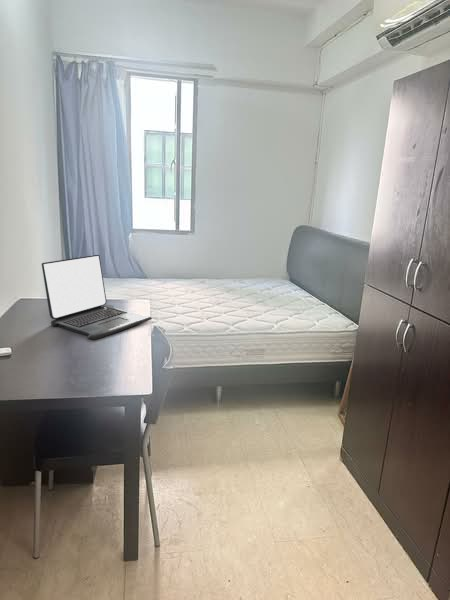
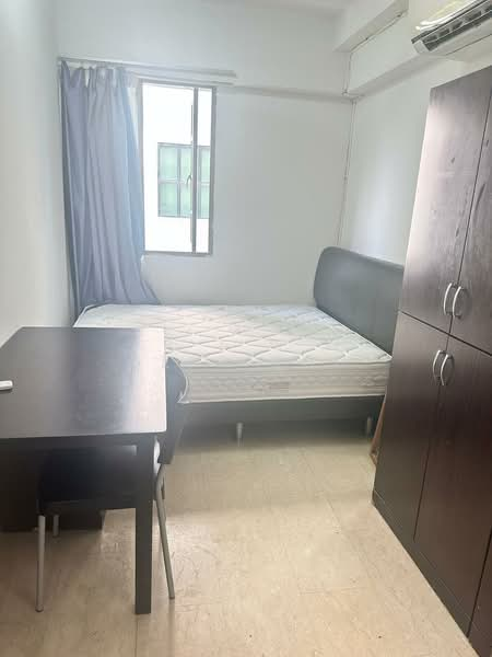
- laptop (98, 293)
